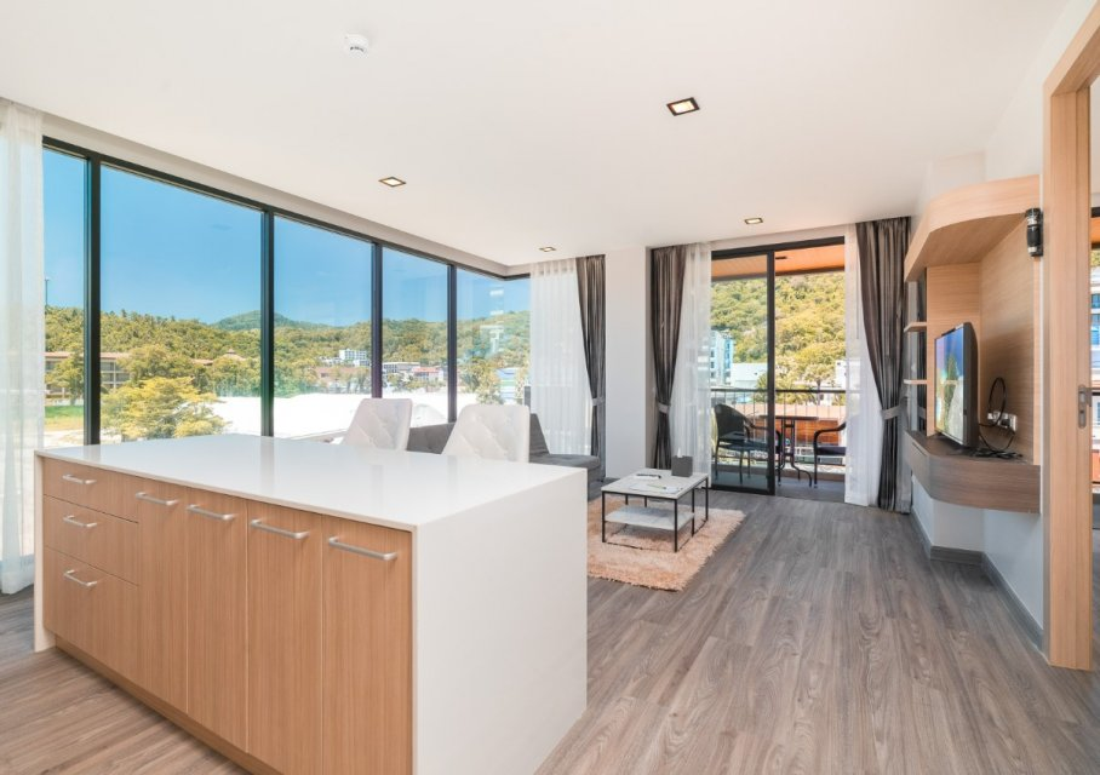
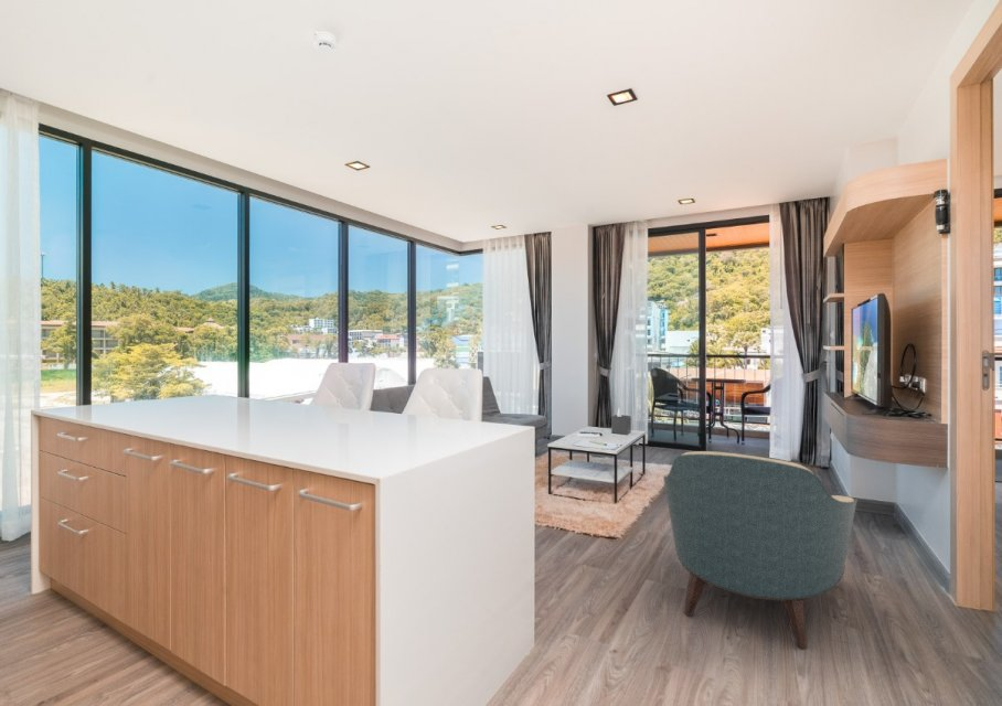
+ armchair (753, 518)
